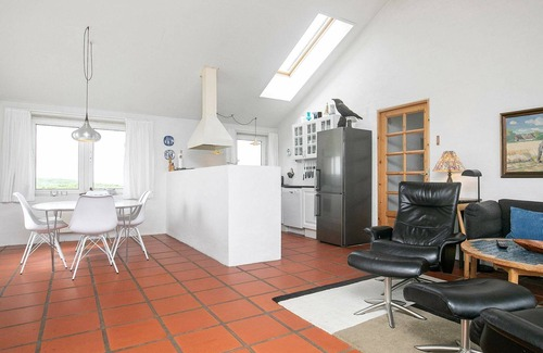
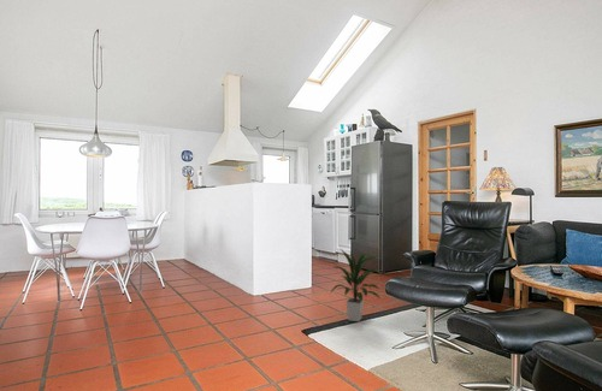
+ indoor plant (356, 283)
